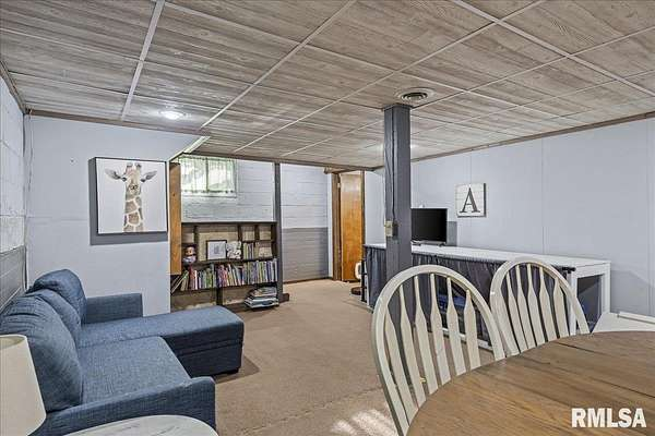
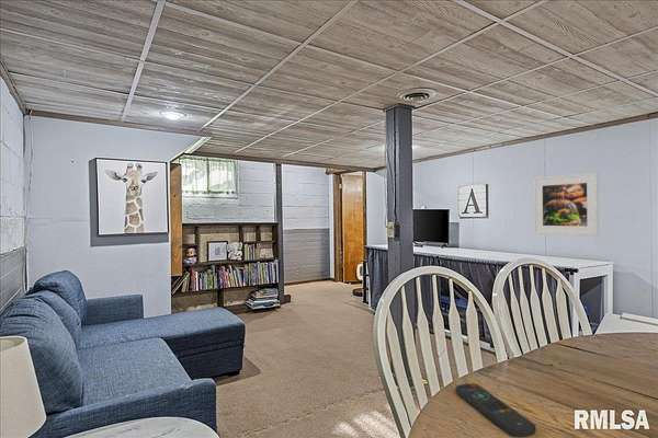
+ remote control (491, 406)
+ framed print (564, 205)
